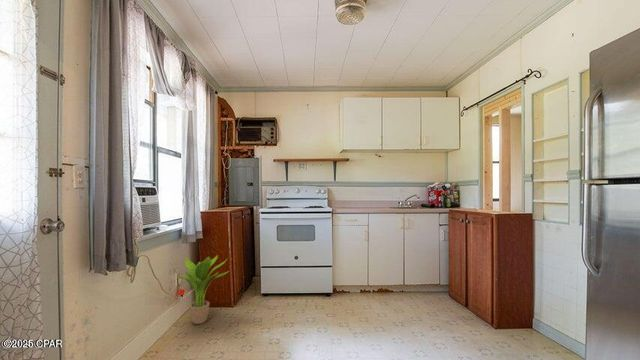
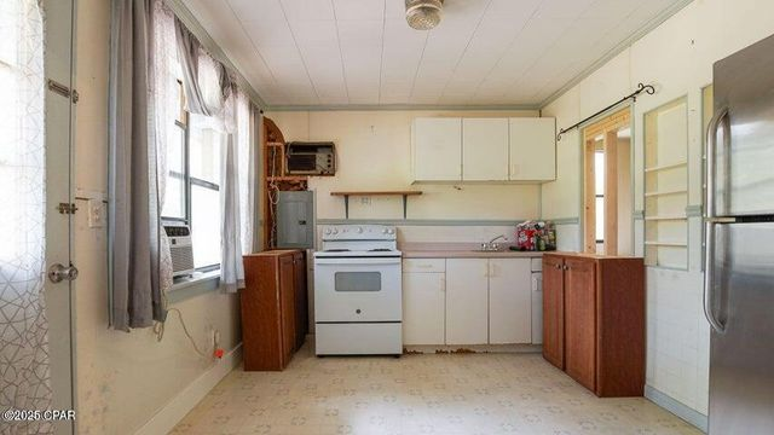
- potted plant (205, 286)
